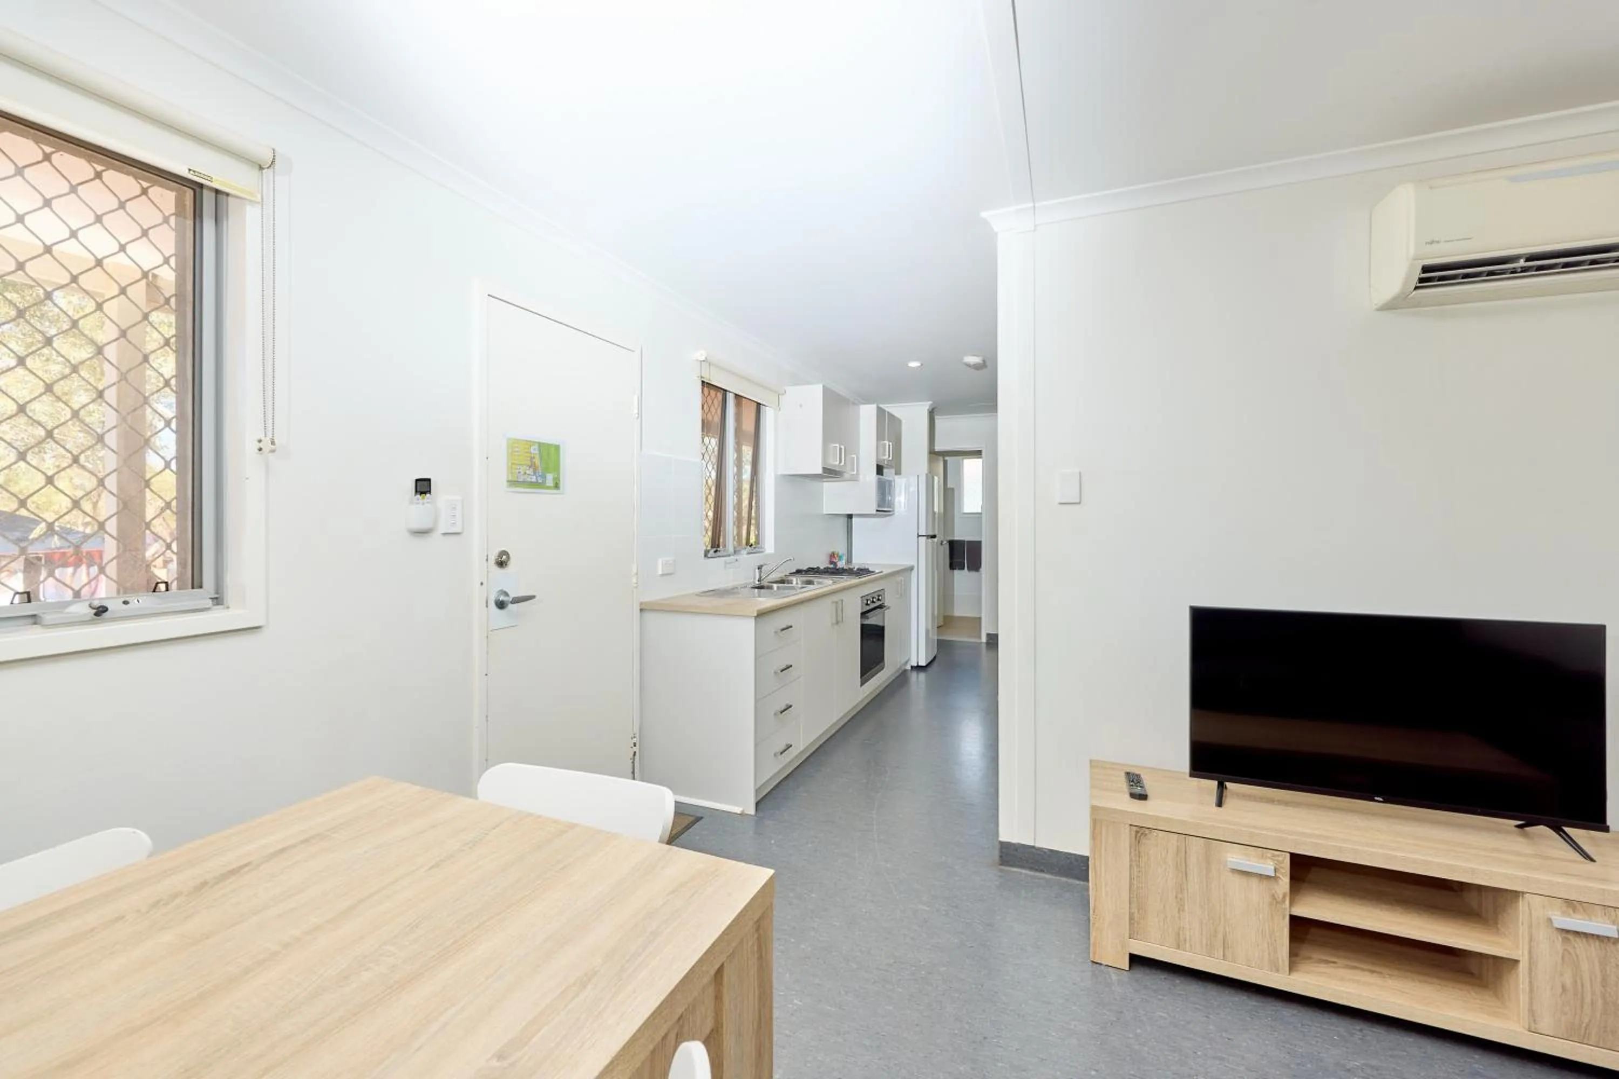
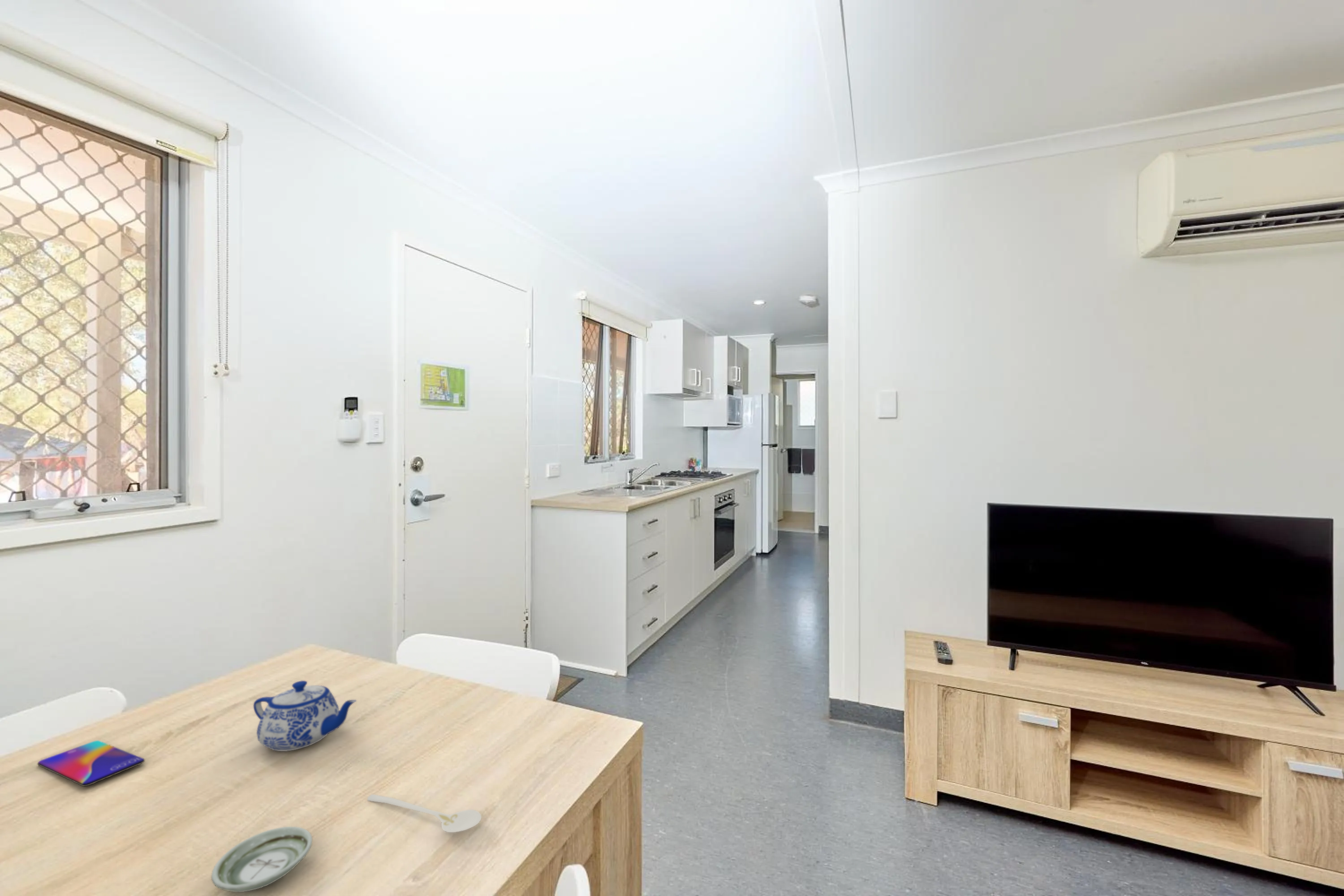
+ saucer (264, 863)
+ smartphone (91, 762)
+ stirrer (421, 810)
+ teapot (305, 711)
